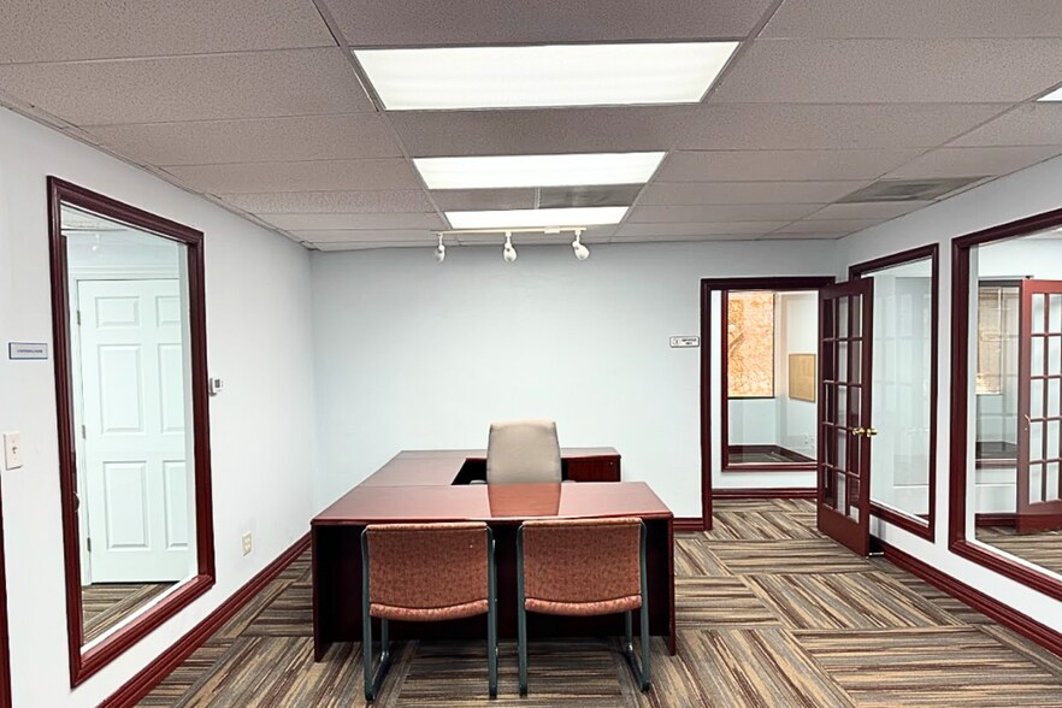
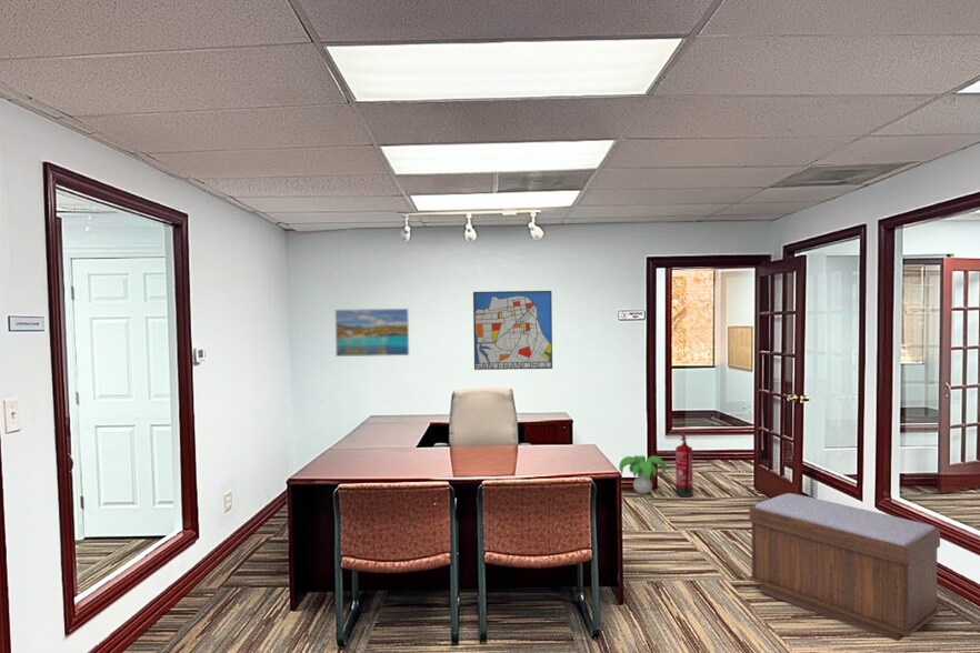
+ bench (839, 559)
+ decorative plant (642, 474)
+ fire extinguisher (684, 464)
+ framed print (372, 332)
+ wall art (512, 330)
